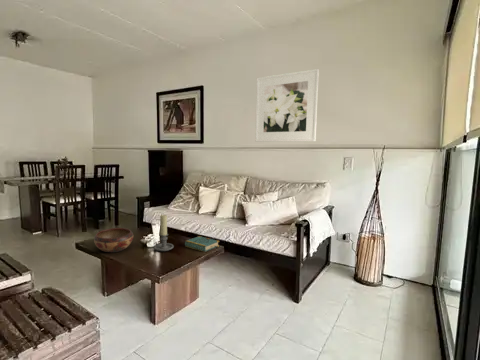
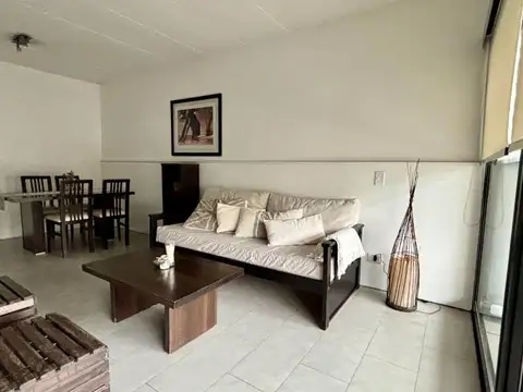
- candle holder (162, 231)
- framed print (284, 108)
- decorative bowl (114, 240)
- book (202, 243)
